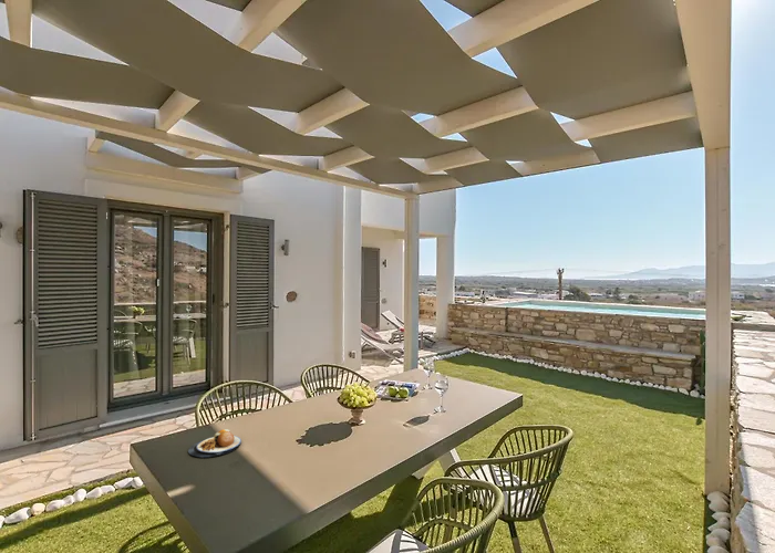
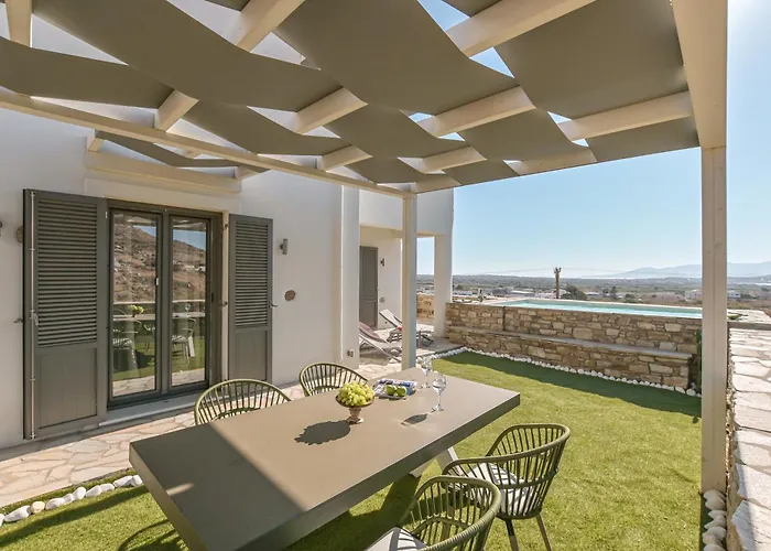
- plate (215, 439)
